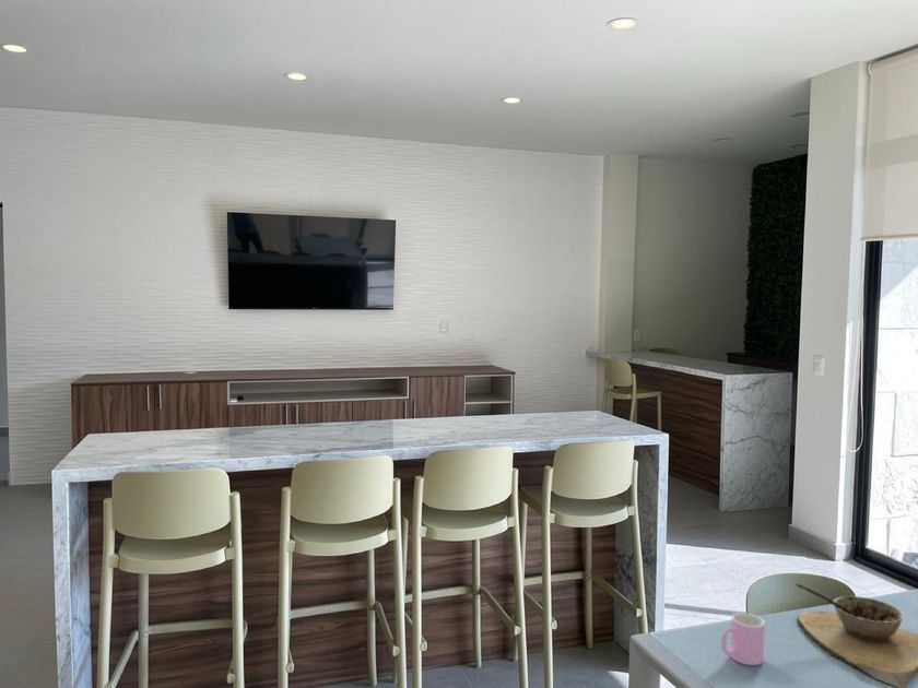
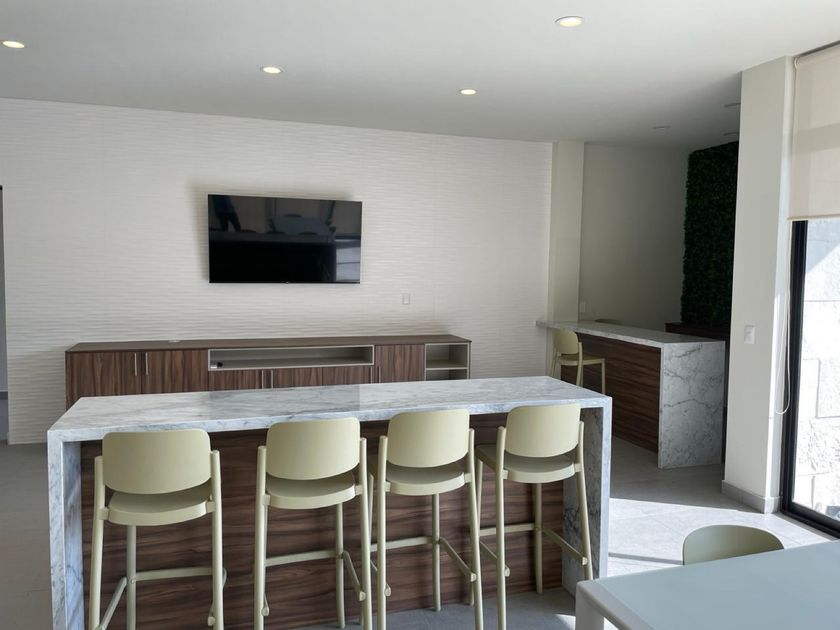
- bowl (854, 617)
- cup (741, 639)
